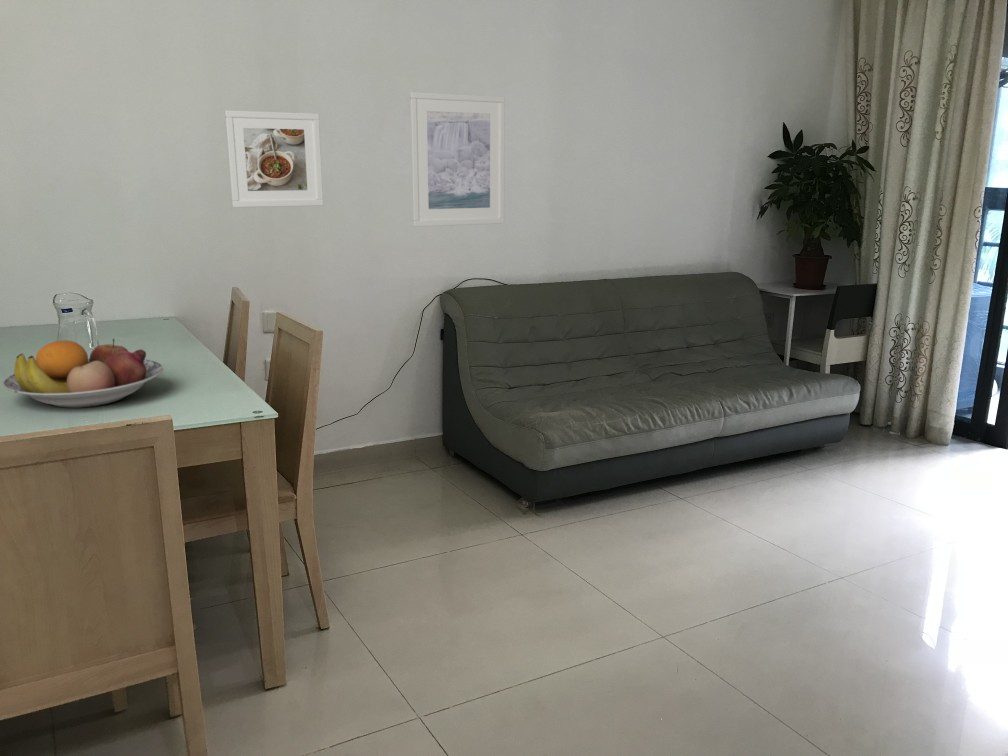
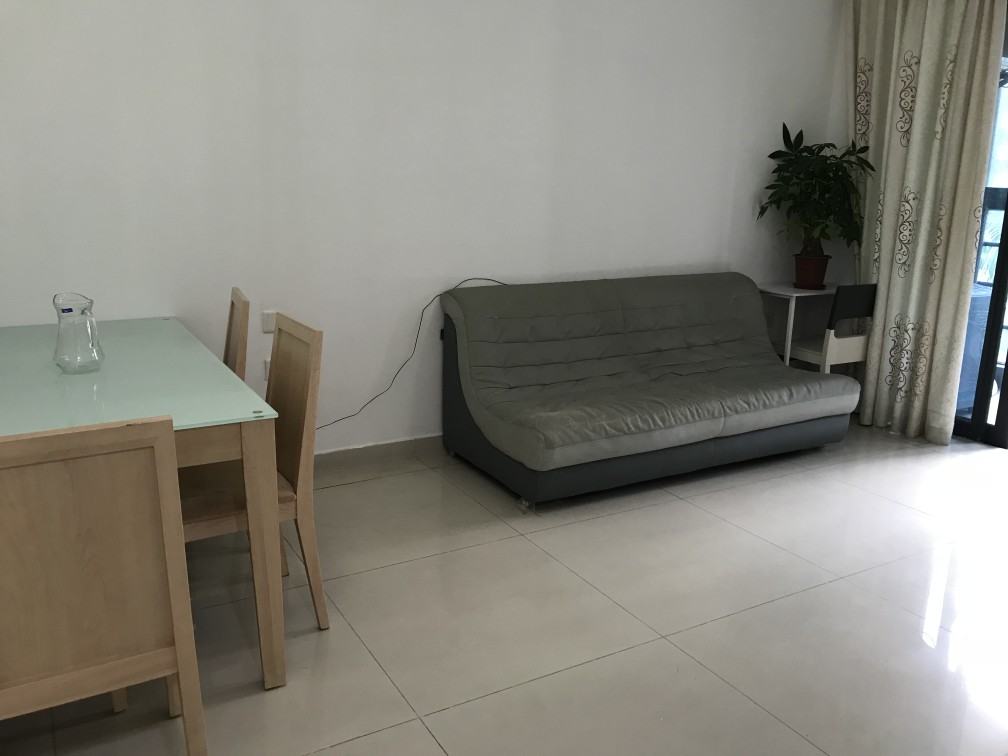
- fruit bowl (85, 368)
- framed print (275, 159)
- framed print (458, 161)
